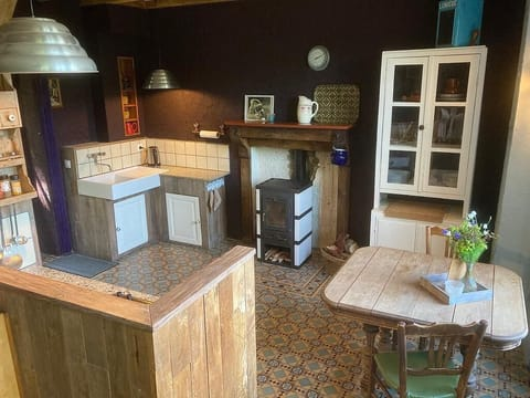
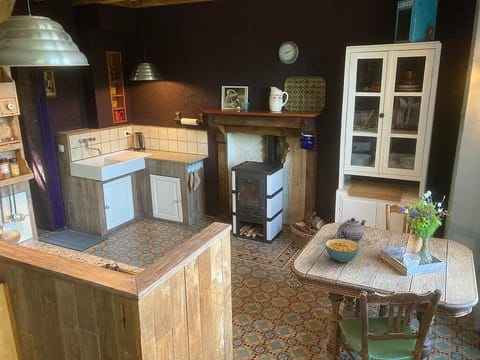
+ cereal bowl (341, 252)
+ teapot (352, 228)
